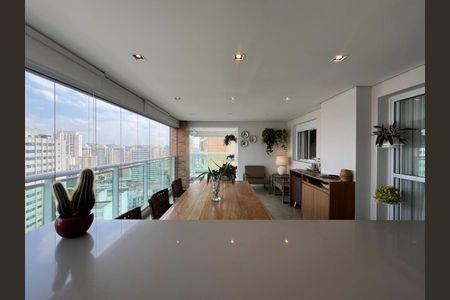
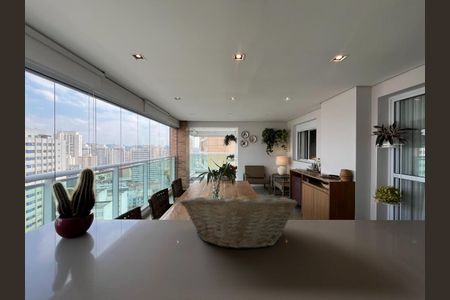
+ fruit basket (237, 212)
